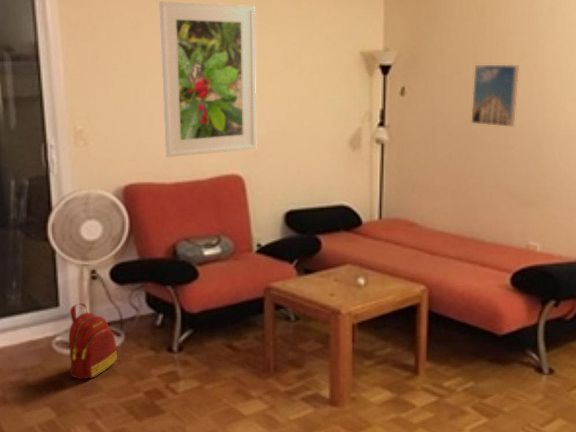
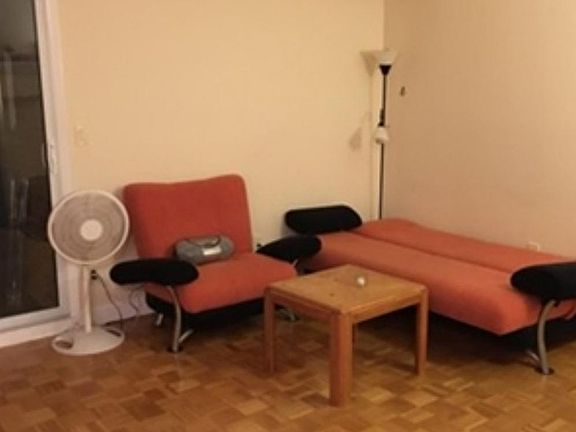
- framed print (494, 95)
- backpack (90, 338)
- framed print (211, 80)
